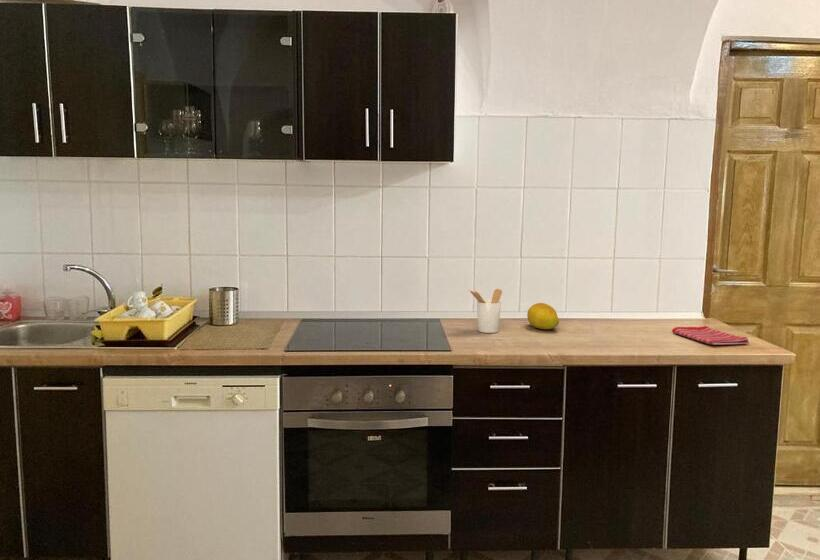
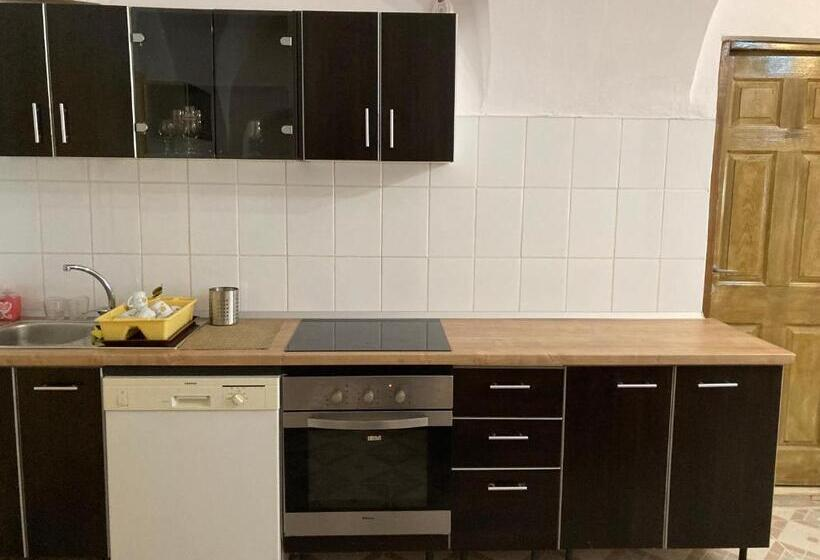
- utensil holder (484, 309)
- fruit (543, 316)
- dish towel (708, 335)
